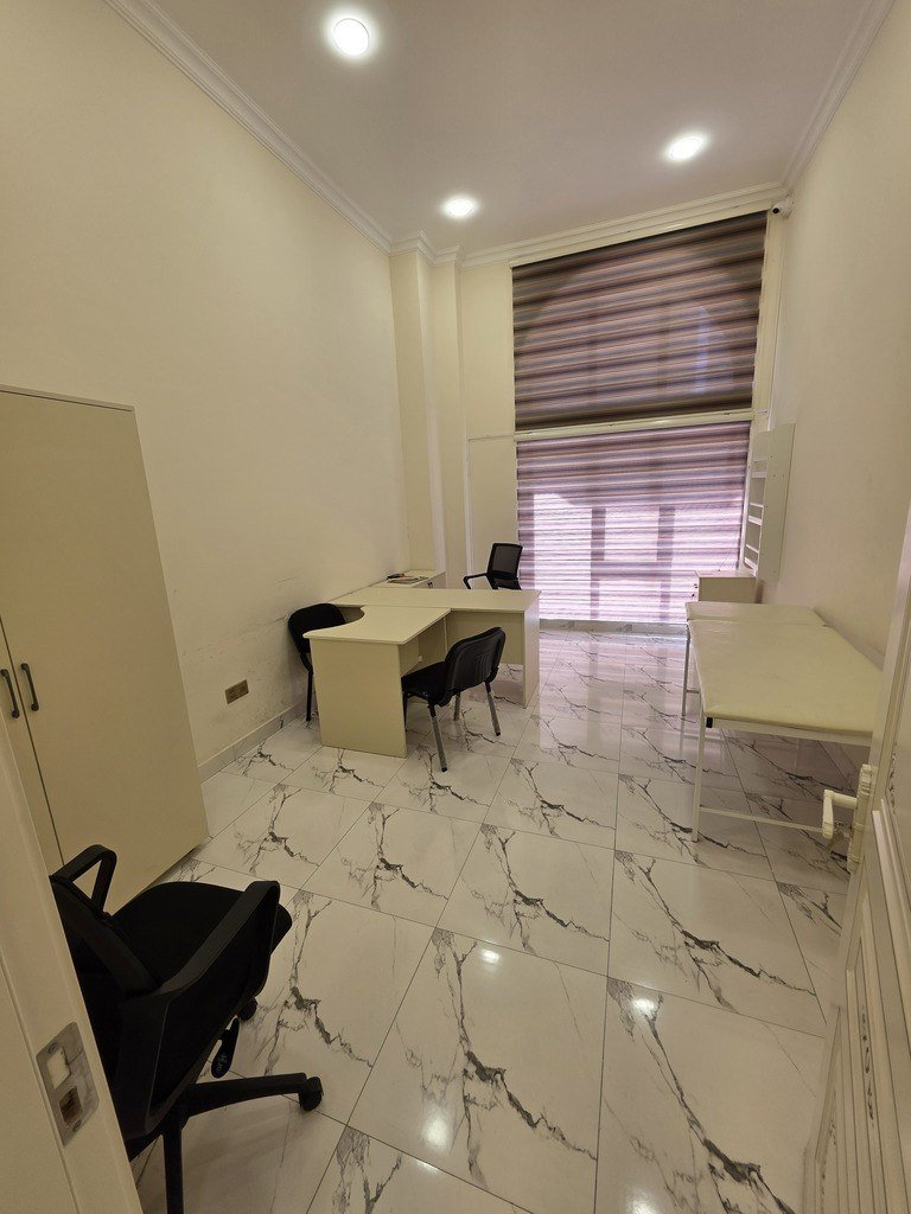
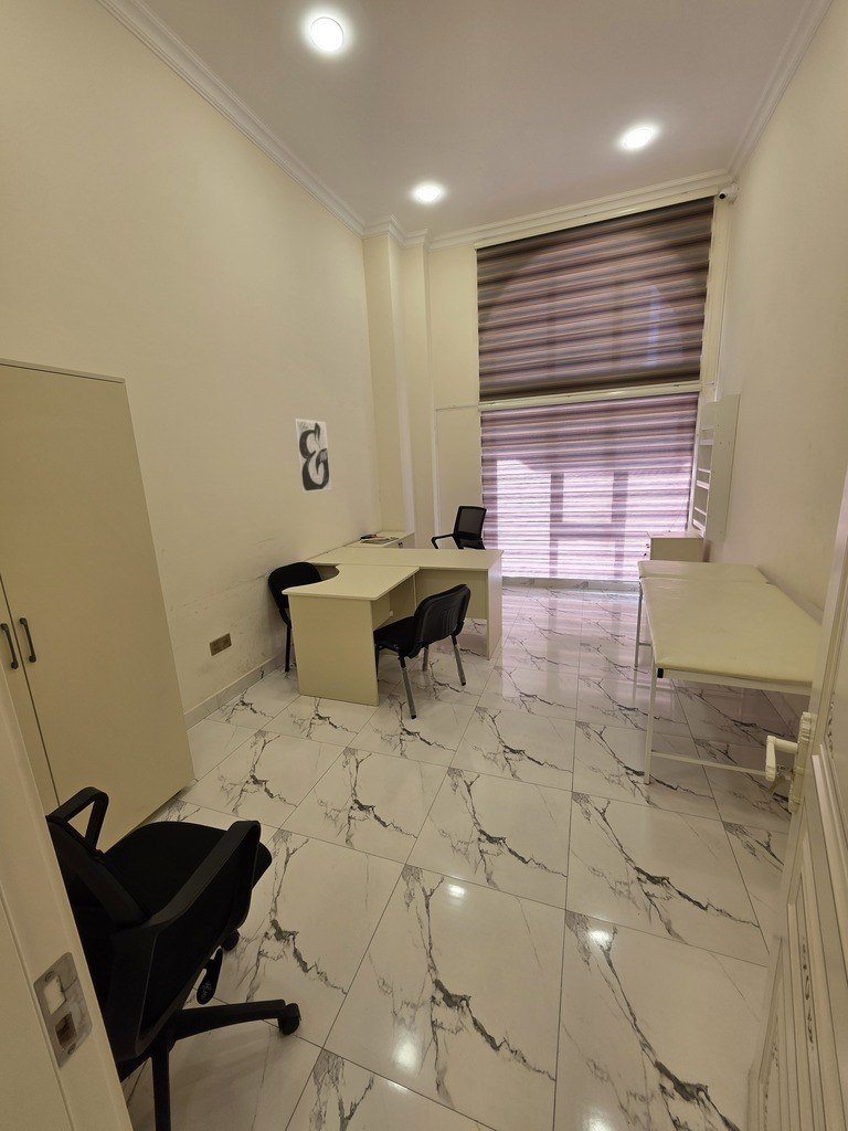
+ wall art (314, 456)
